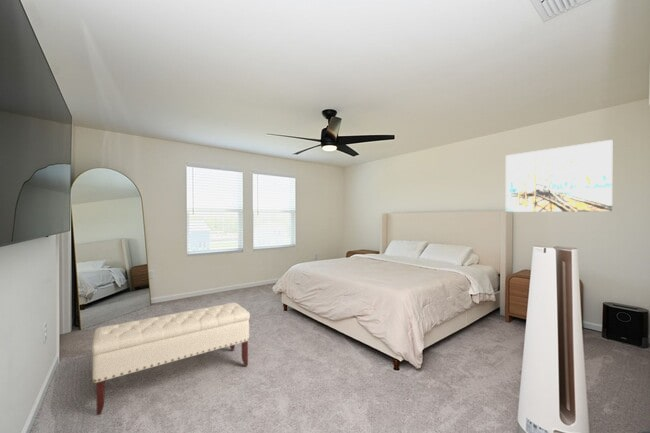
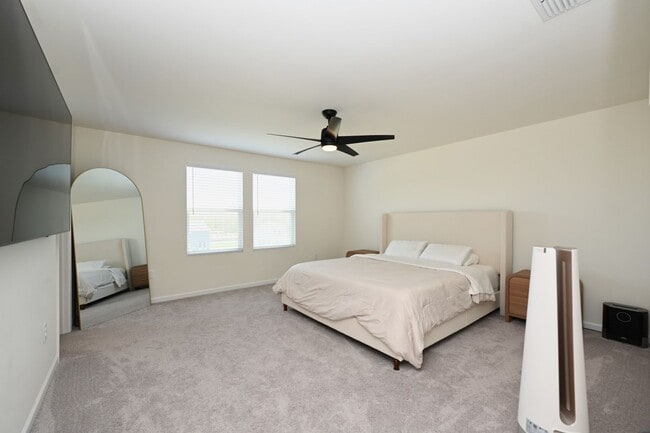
- wall art (552, 180)
- bench (178, 347)
